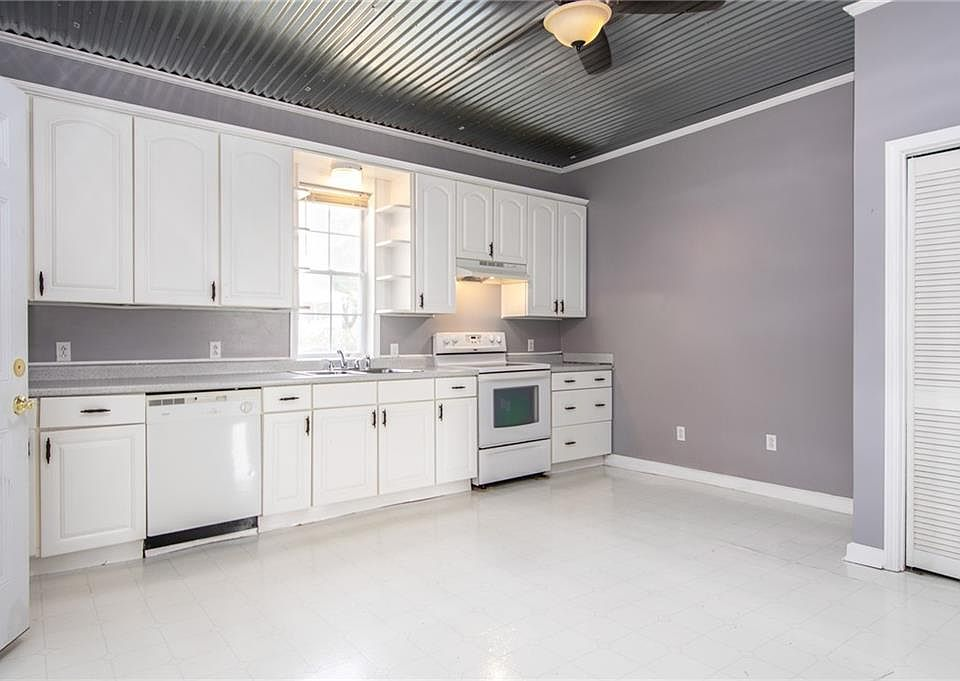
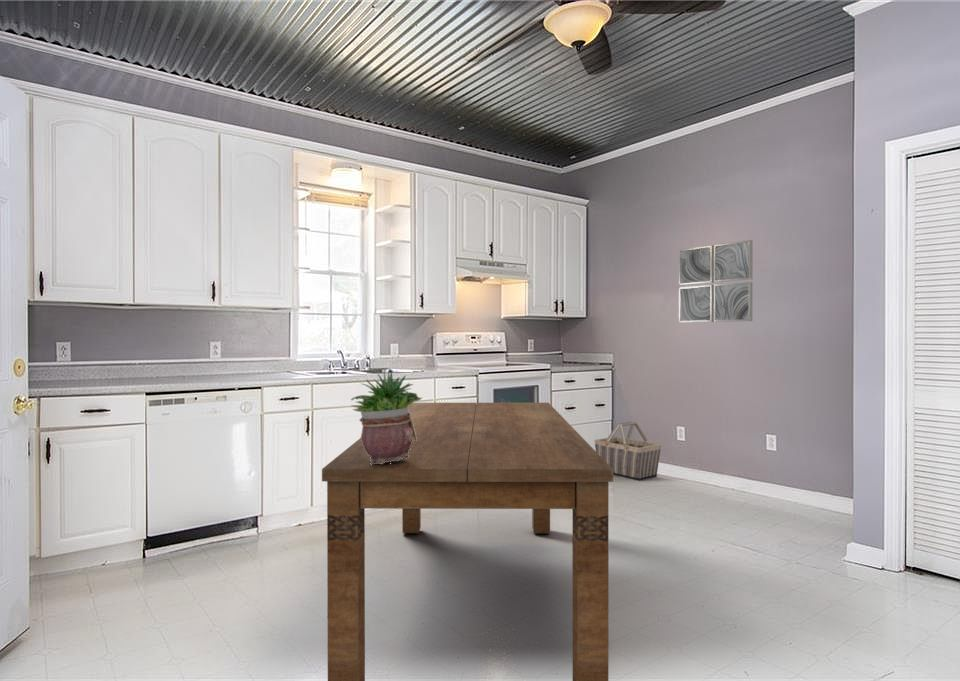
+ basket (626, 448)
+ potted plant (384, 415)
+ dining table (473, 507)
+ wall art (714, 284)
